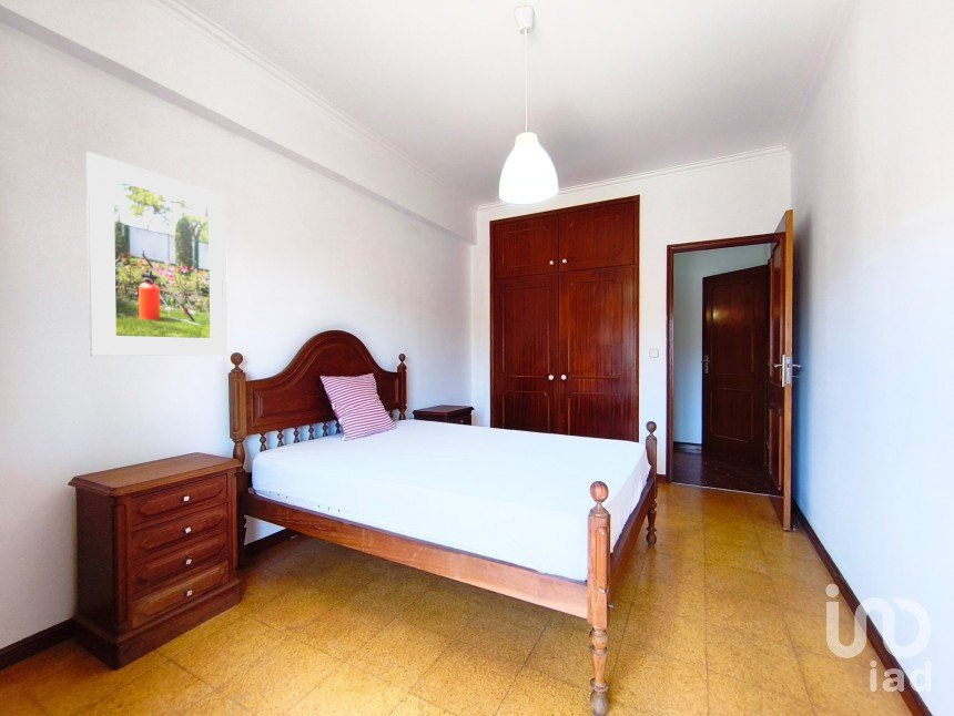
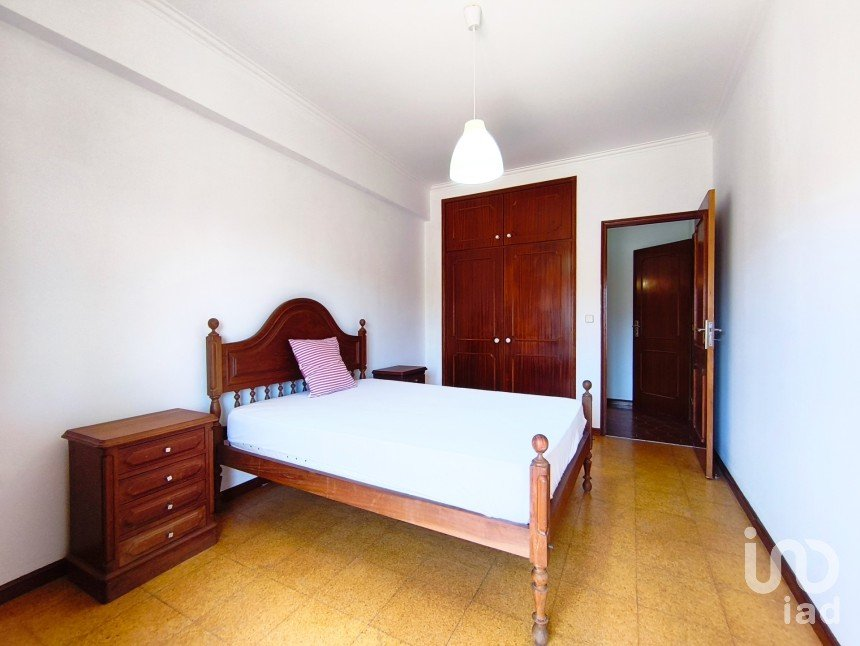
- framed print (165, 266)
